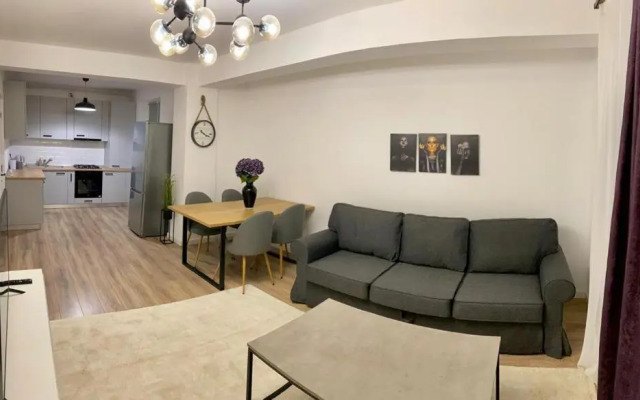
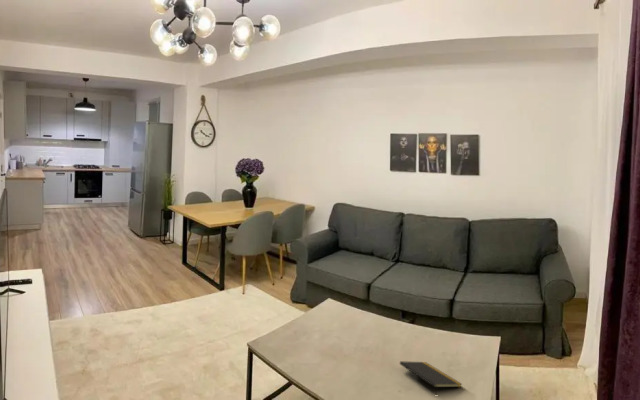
+ notepad (429, 373)
